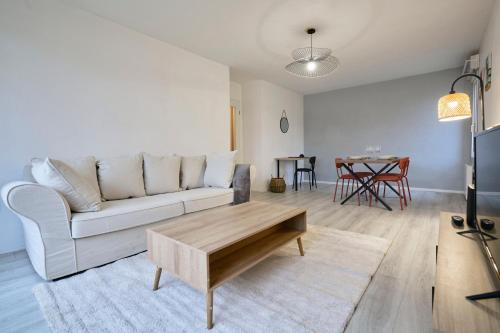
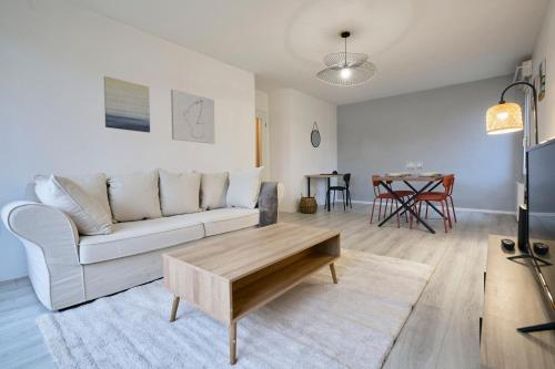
+ wall art (194, 117)
+ wall art (128, 105)
